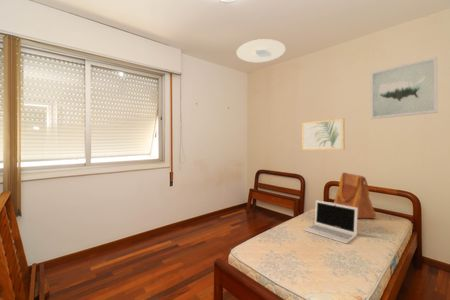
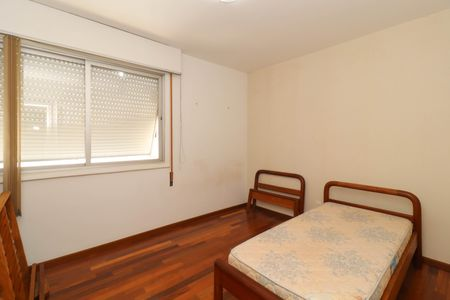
- laptop (329, 219)
- wall art (401, 90)
- tote bag (352, 193)
- ceiling light (260, 49)
- wall art (321, 135)
